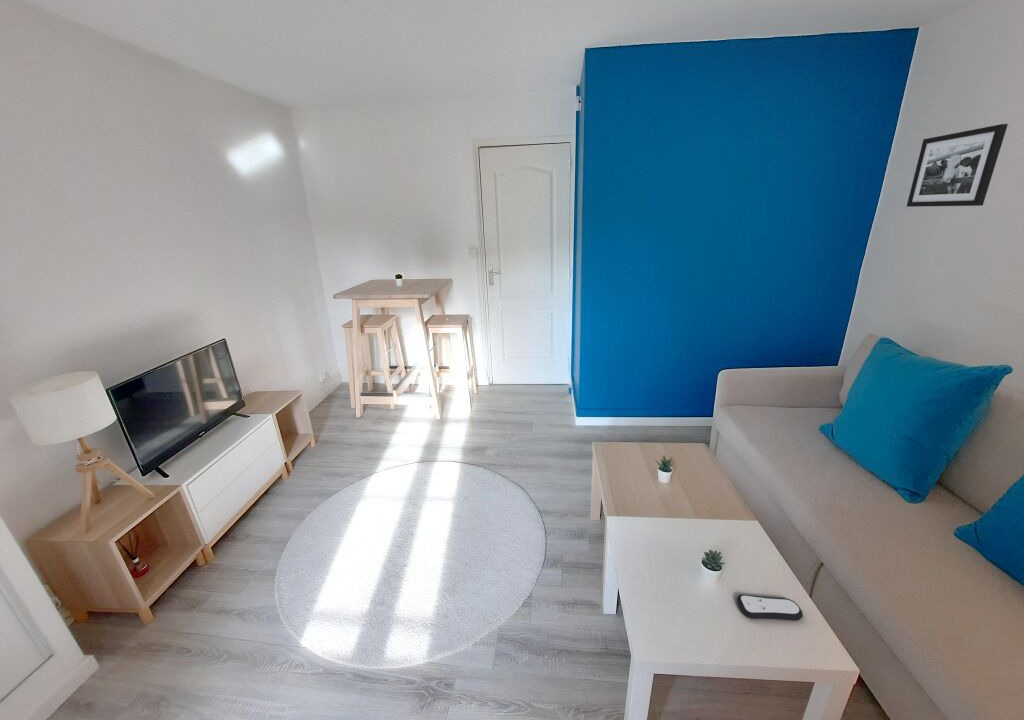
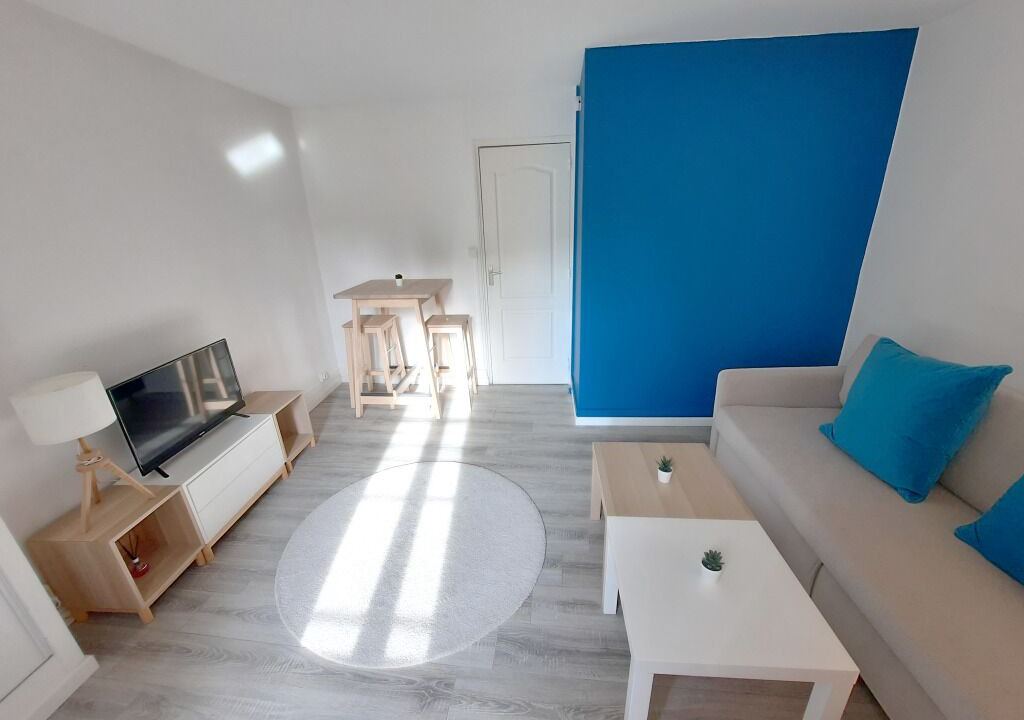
- picture frame (951, 170)
- remote control (769, 607)
